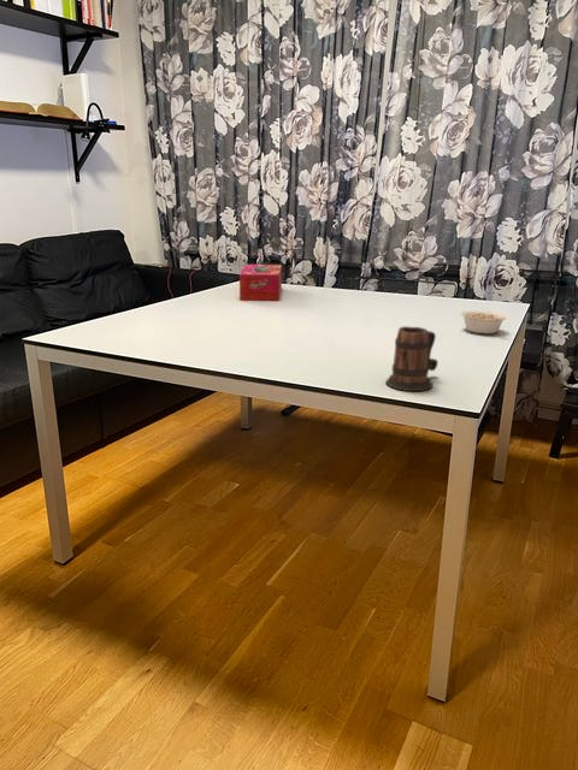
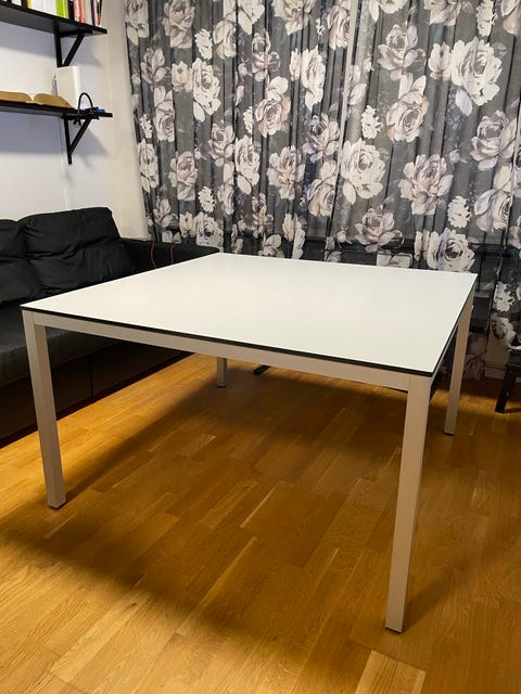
- legume (484, 321)
- mug (417, 355)
- tissue box (261, 282)
